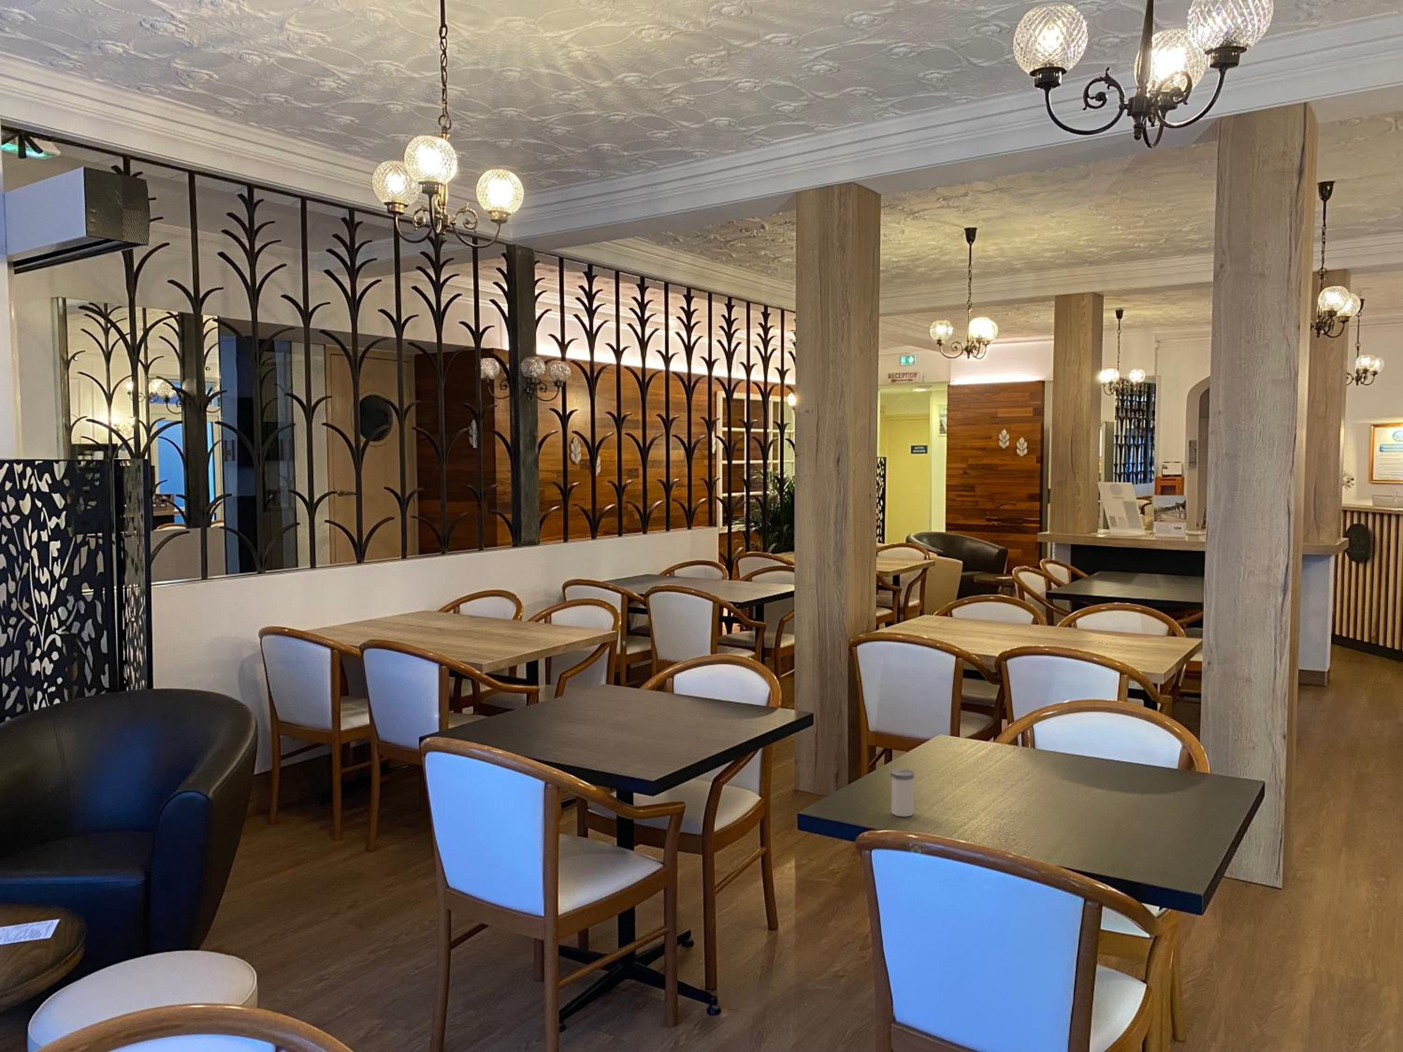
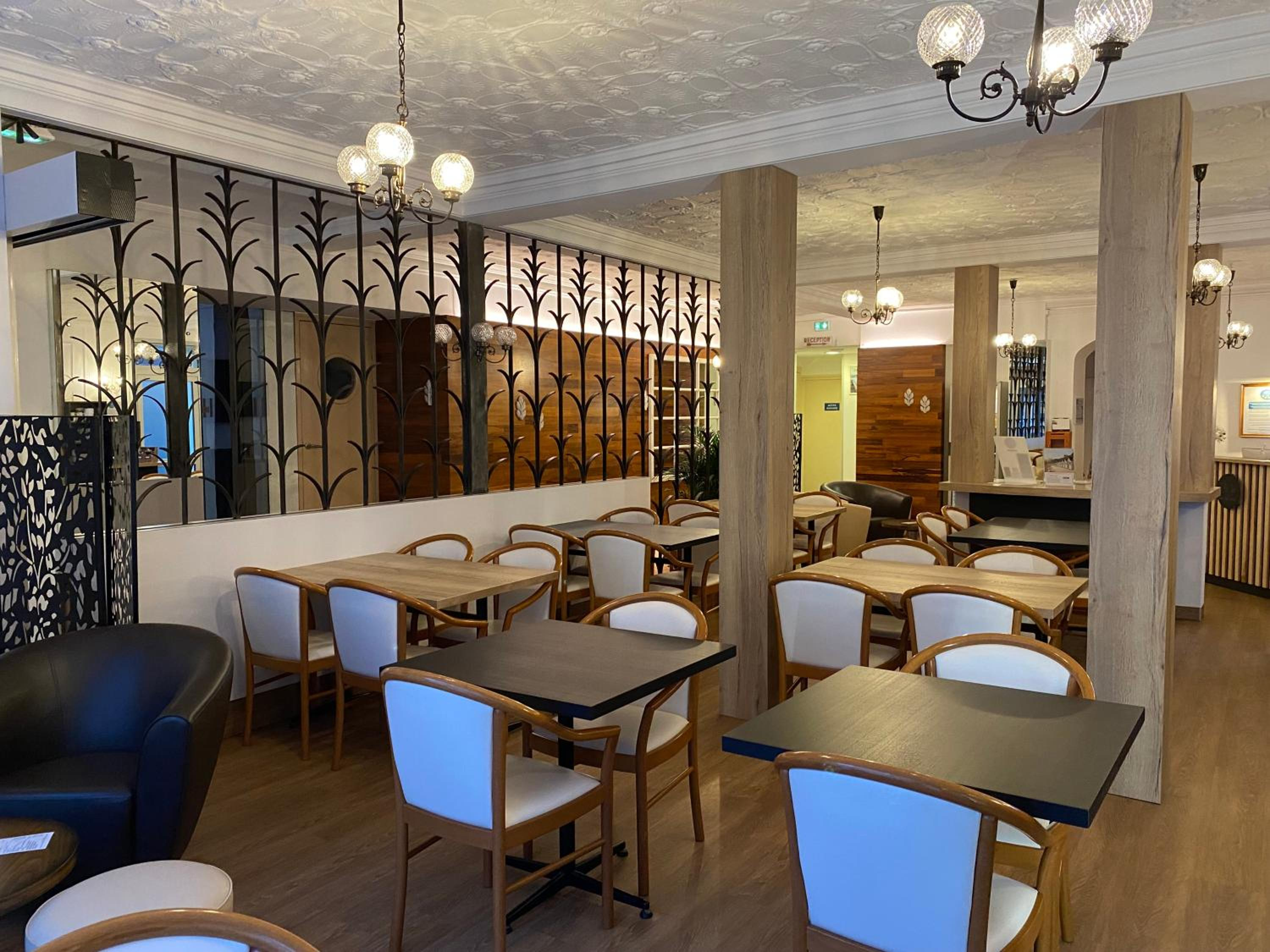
- salt shaker (903, 792)
